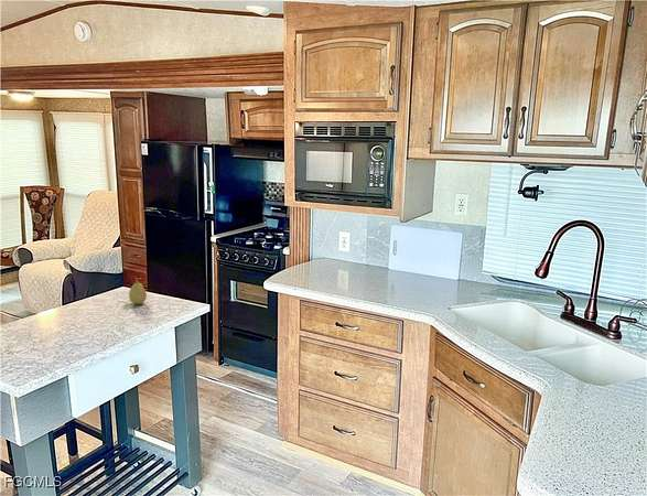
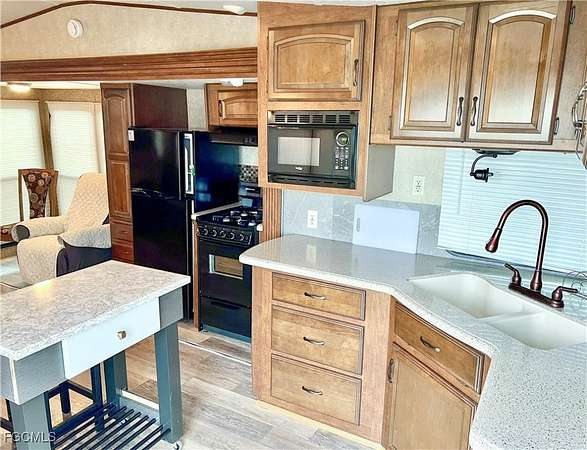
- fruit (137, 290)
